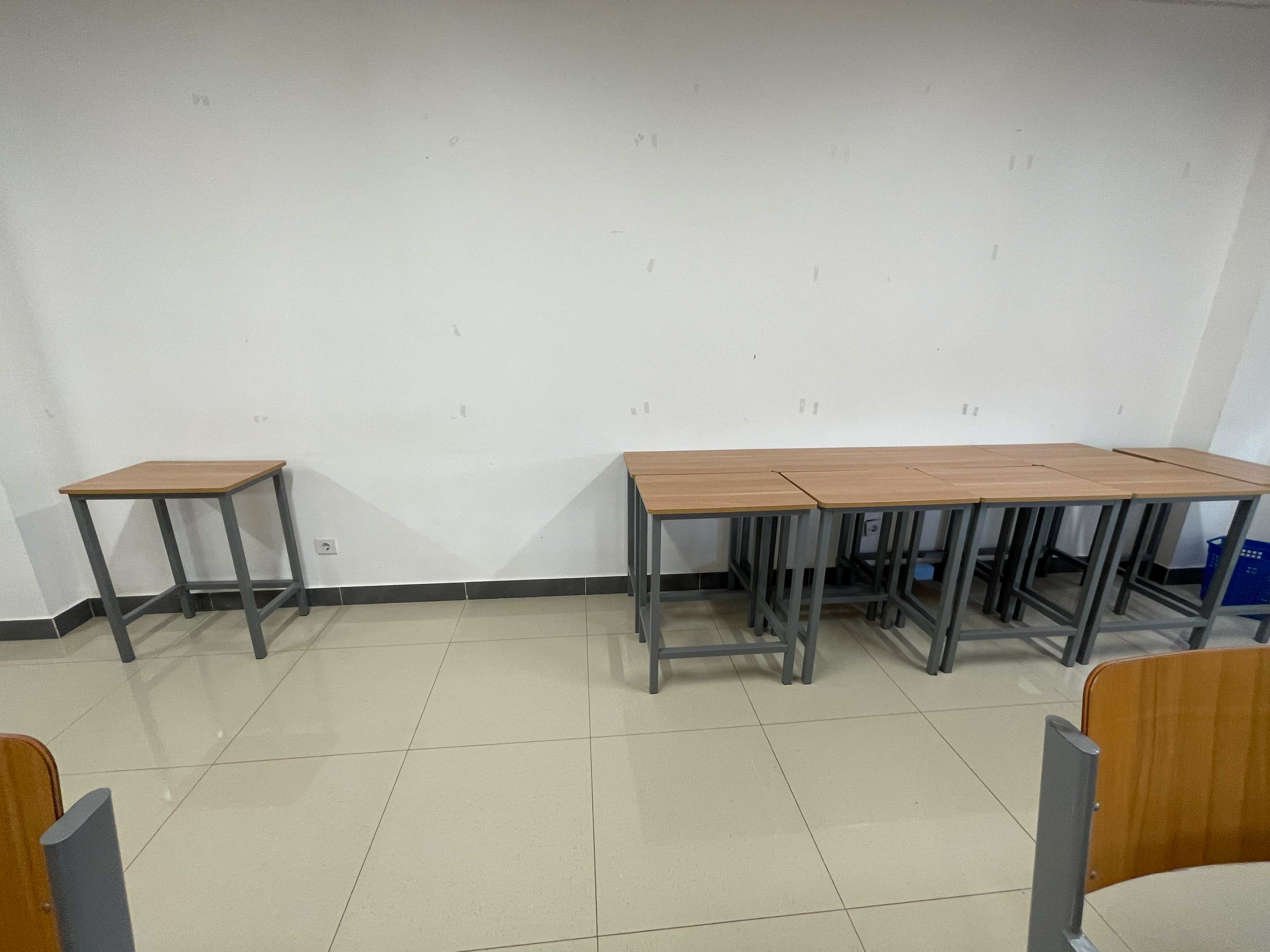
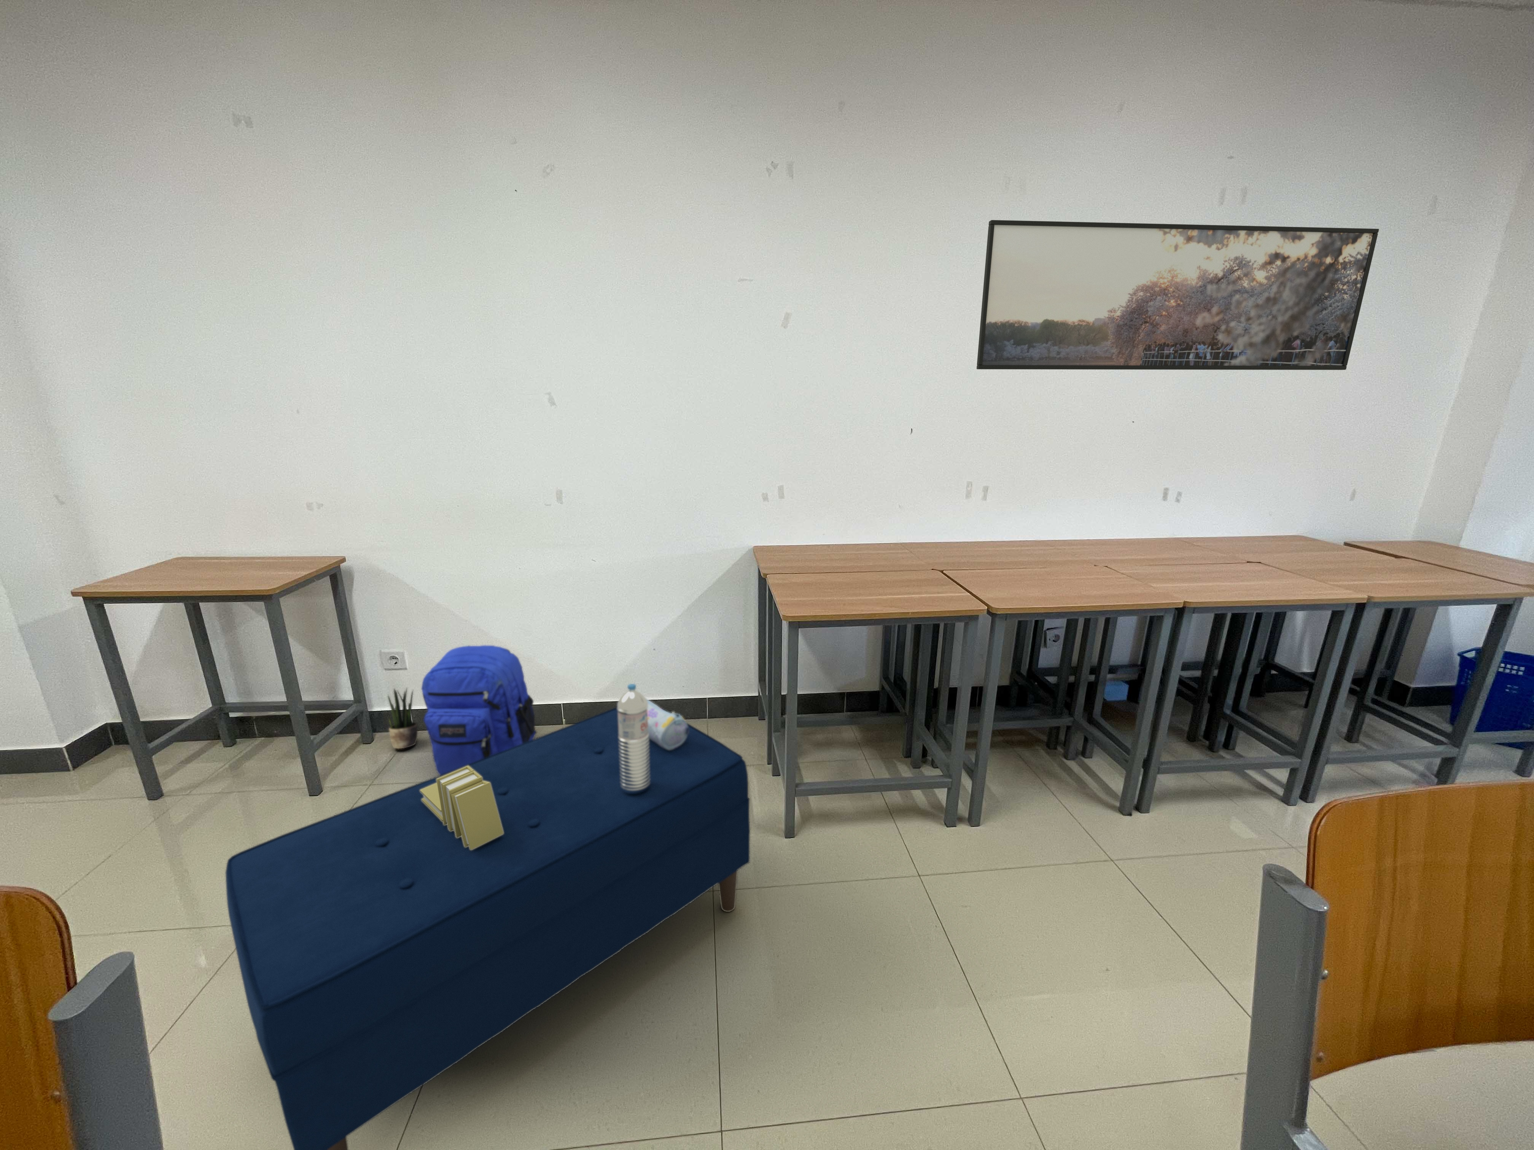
+ water bottle (632, 739)
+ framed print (1176, 300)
+ potted plant (402, 715)
+ pencil case (652, 720)
+ books (458, 796)
+ backpack (478, 708)
+ bench (528, 887)
